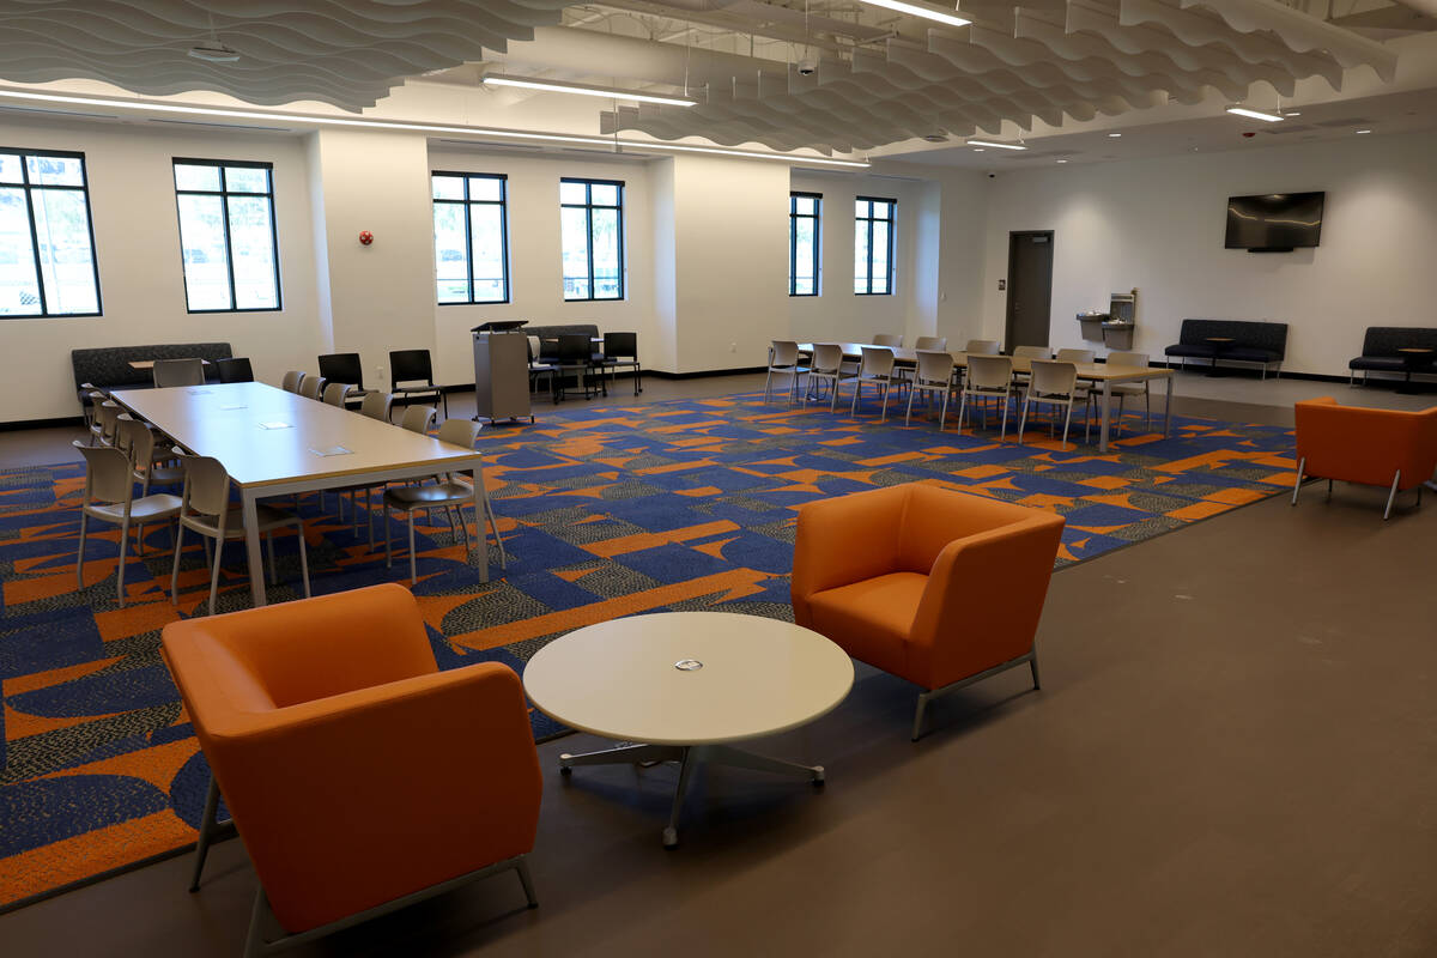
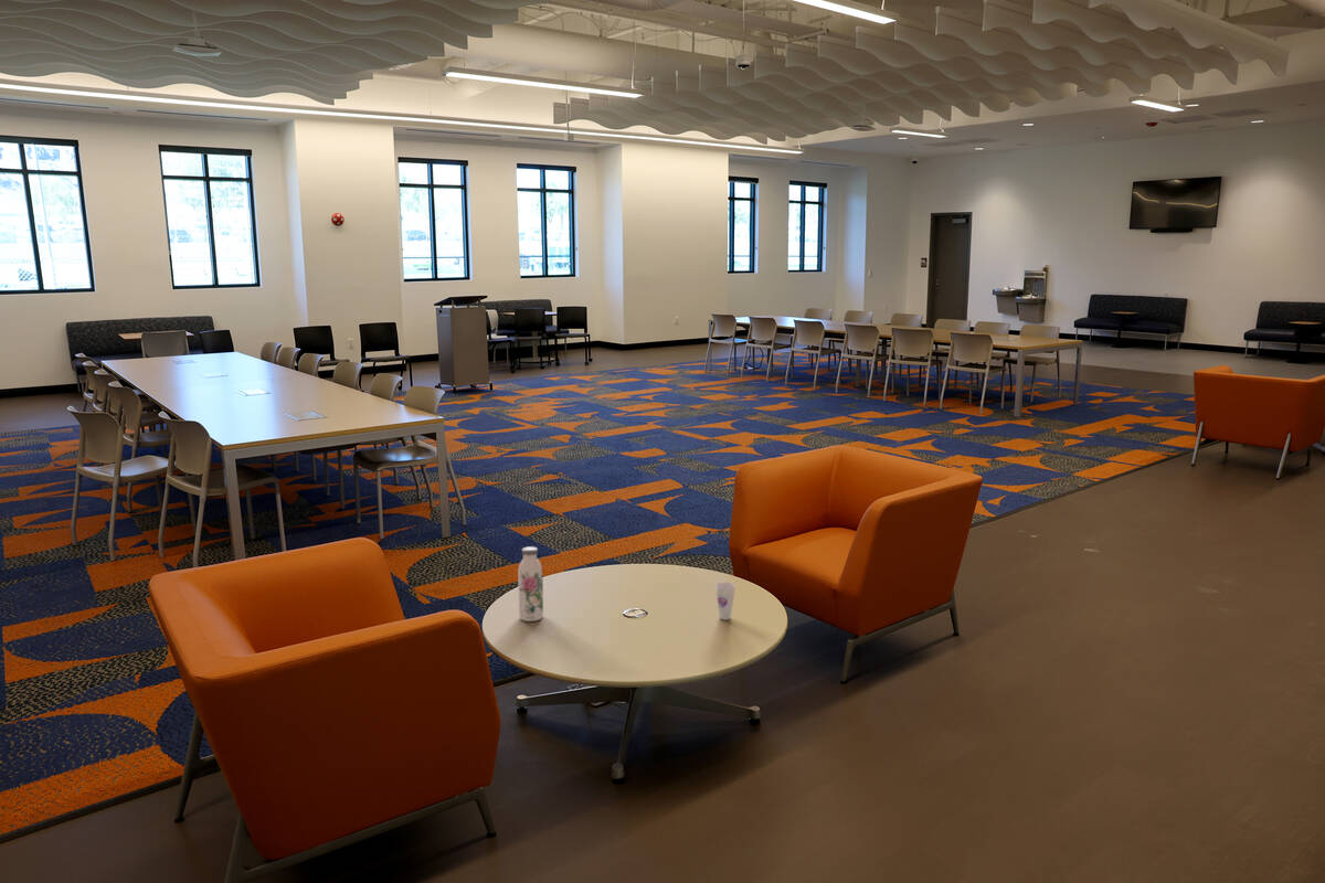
+ water bottle (530, 583)
+ cup (724, 602)
